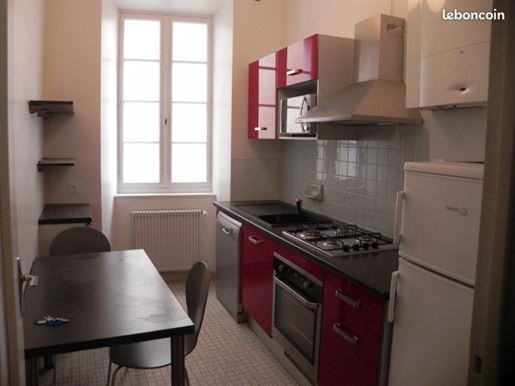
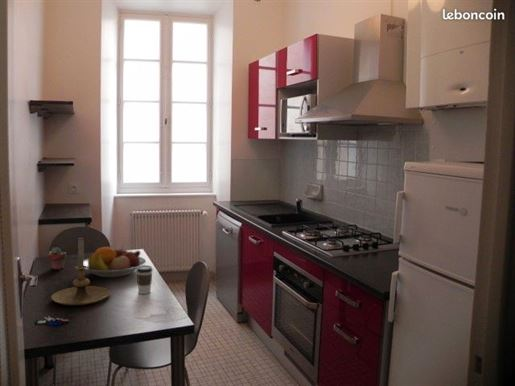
+ candle holder (81, 267)
+ fruit bowl (113, 259)
+ coffee cup (144, 279)
+ potted succulent (57, 257)
